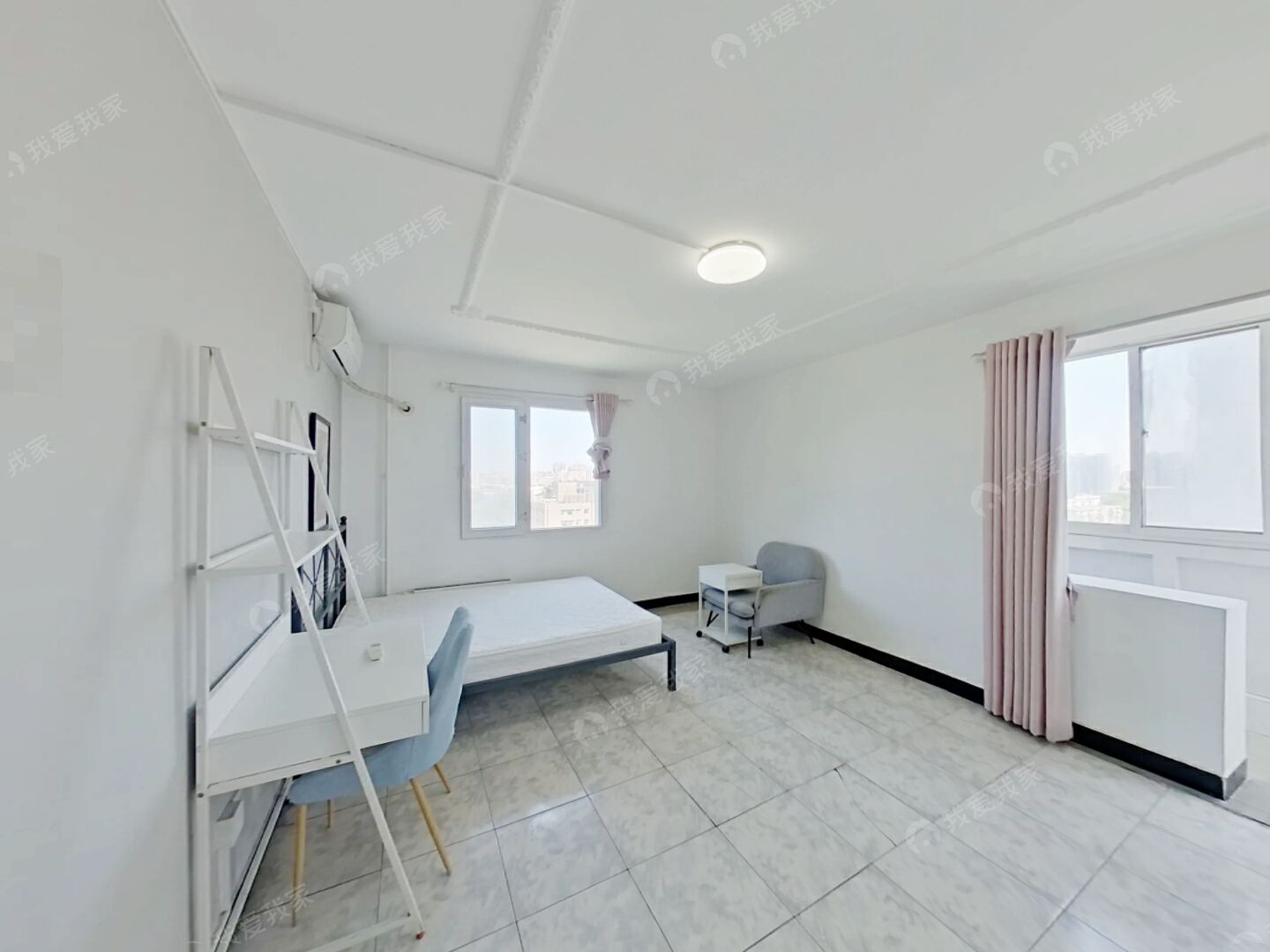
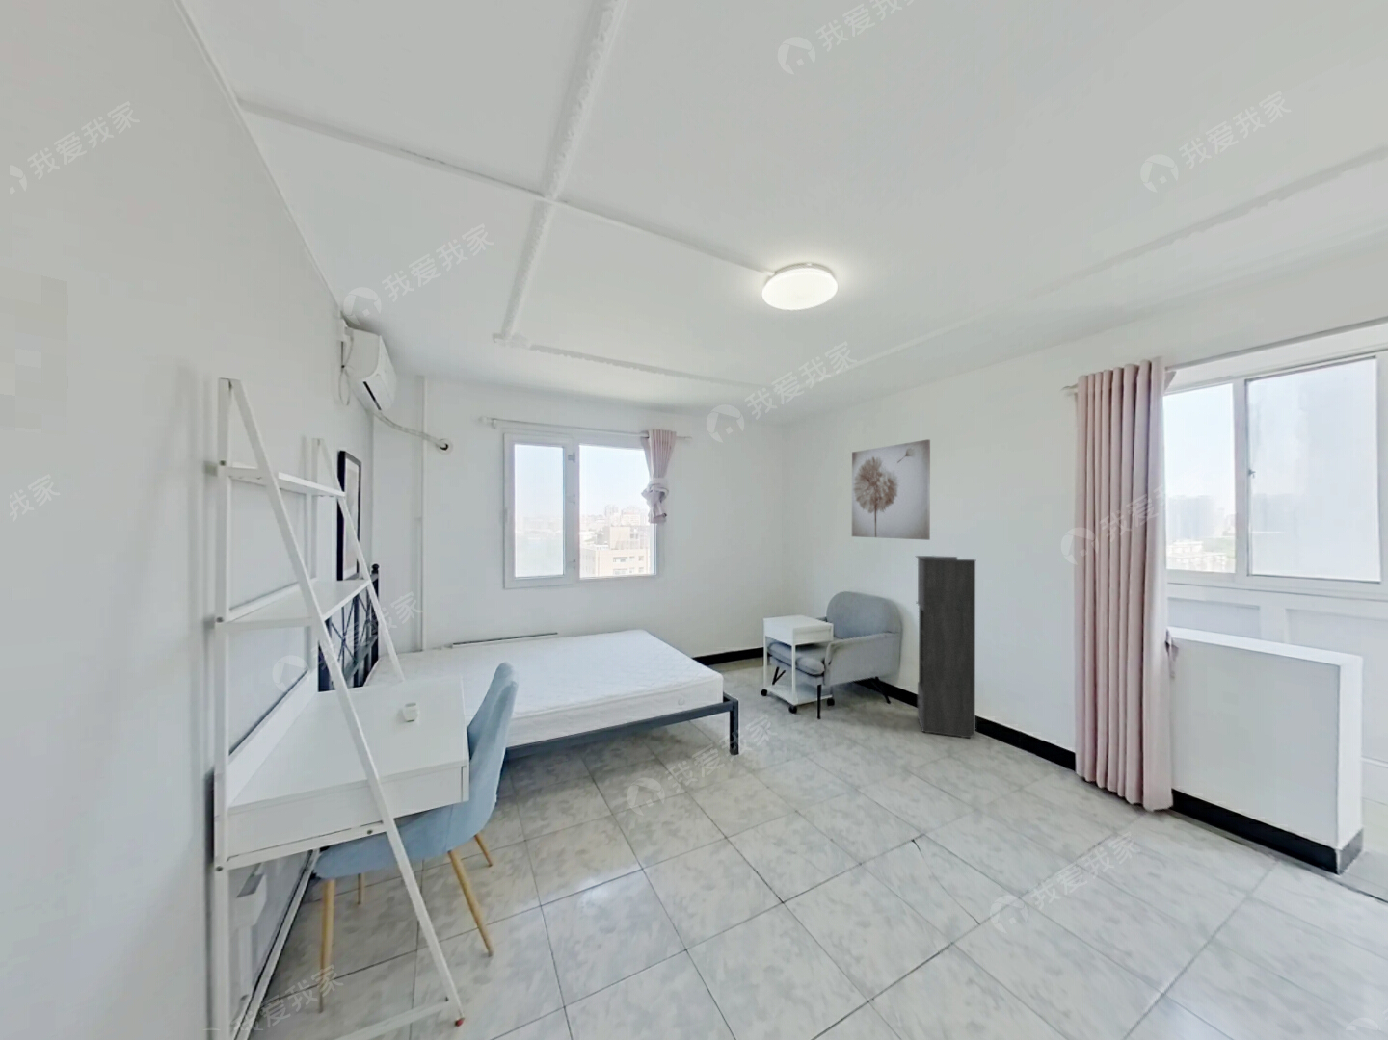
+ storage cabinet (943, 642)
+ wall art (886, 492)
